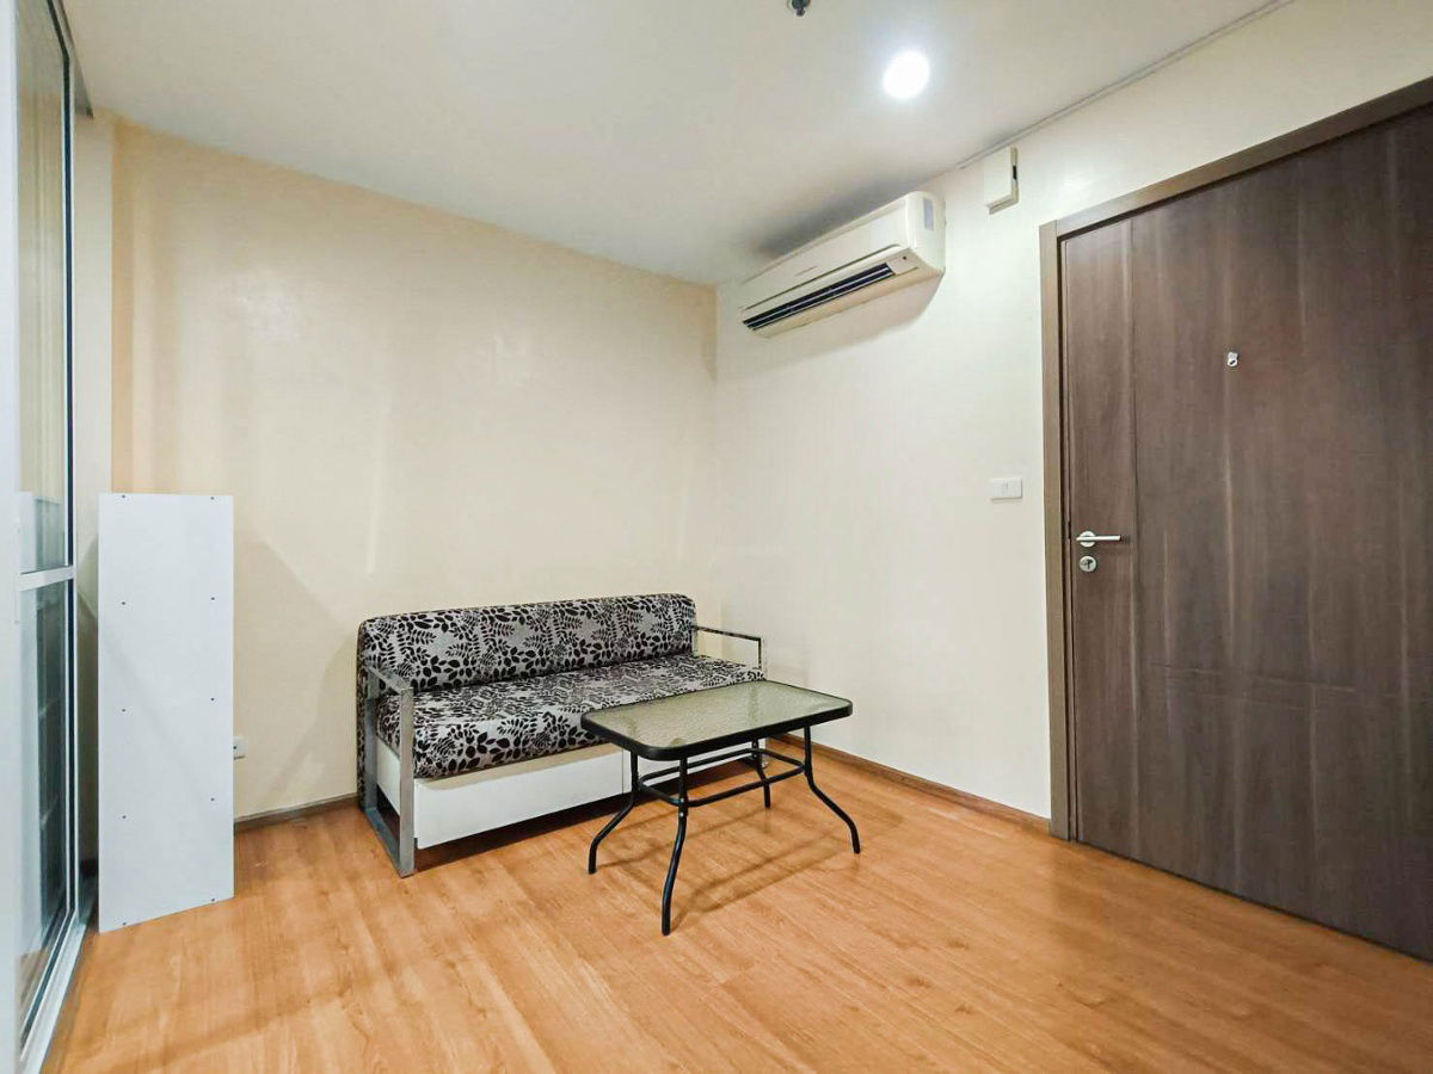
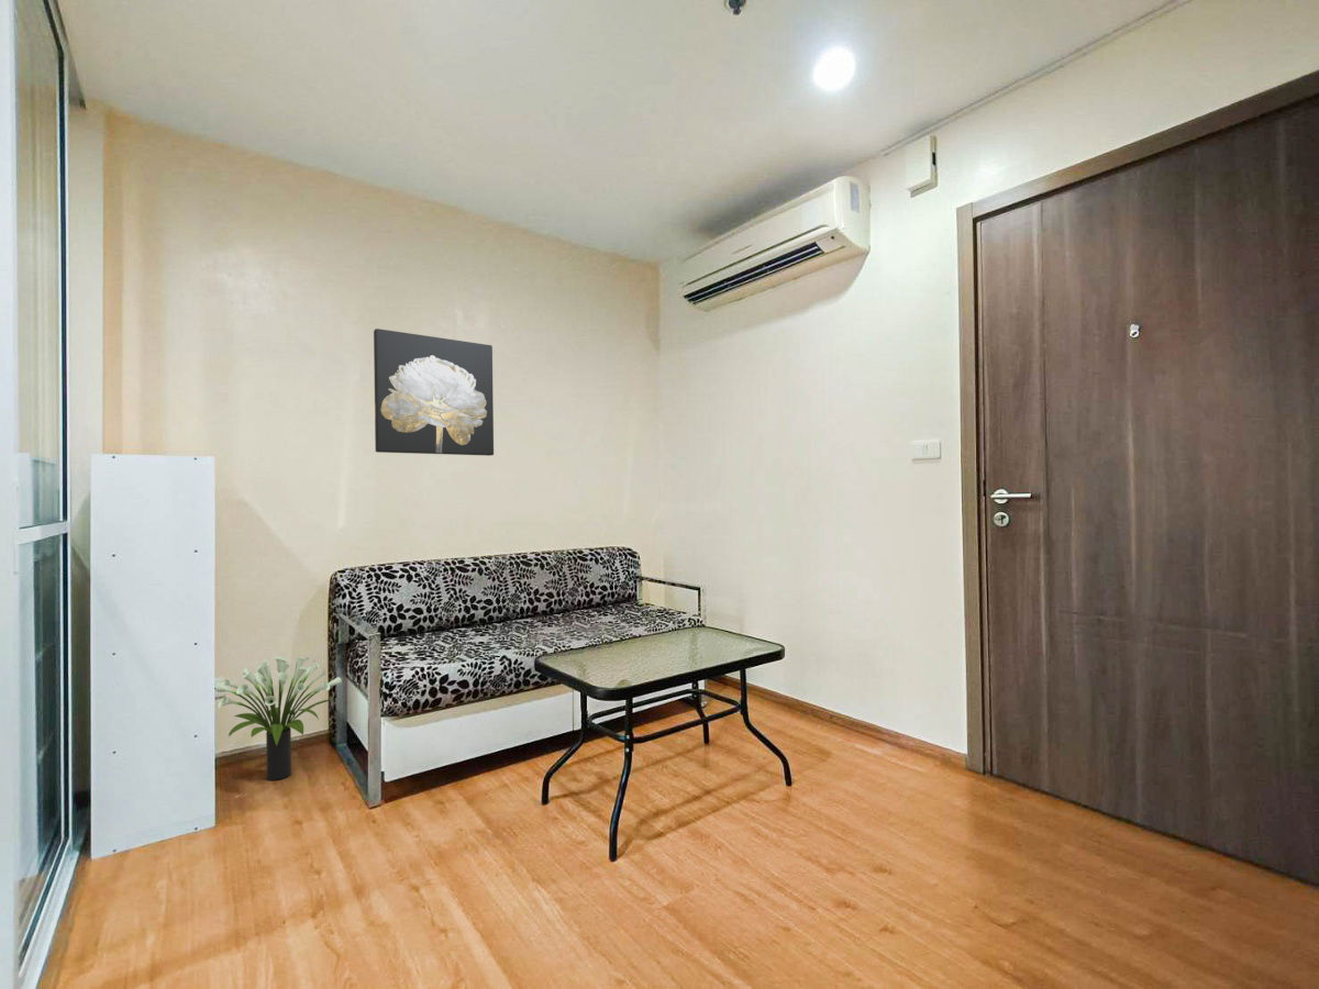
+ wall art (436, 396)
+ potted plant (282, 714)
